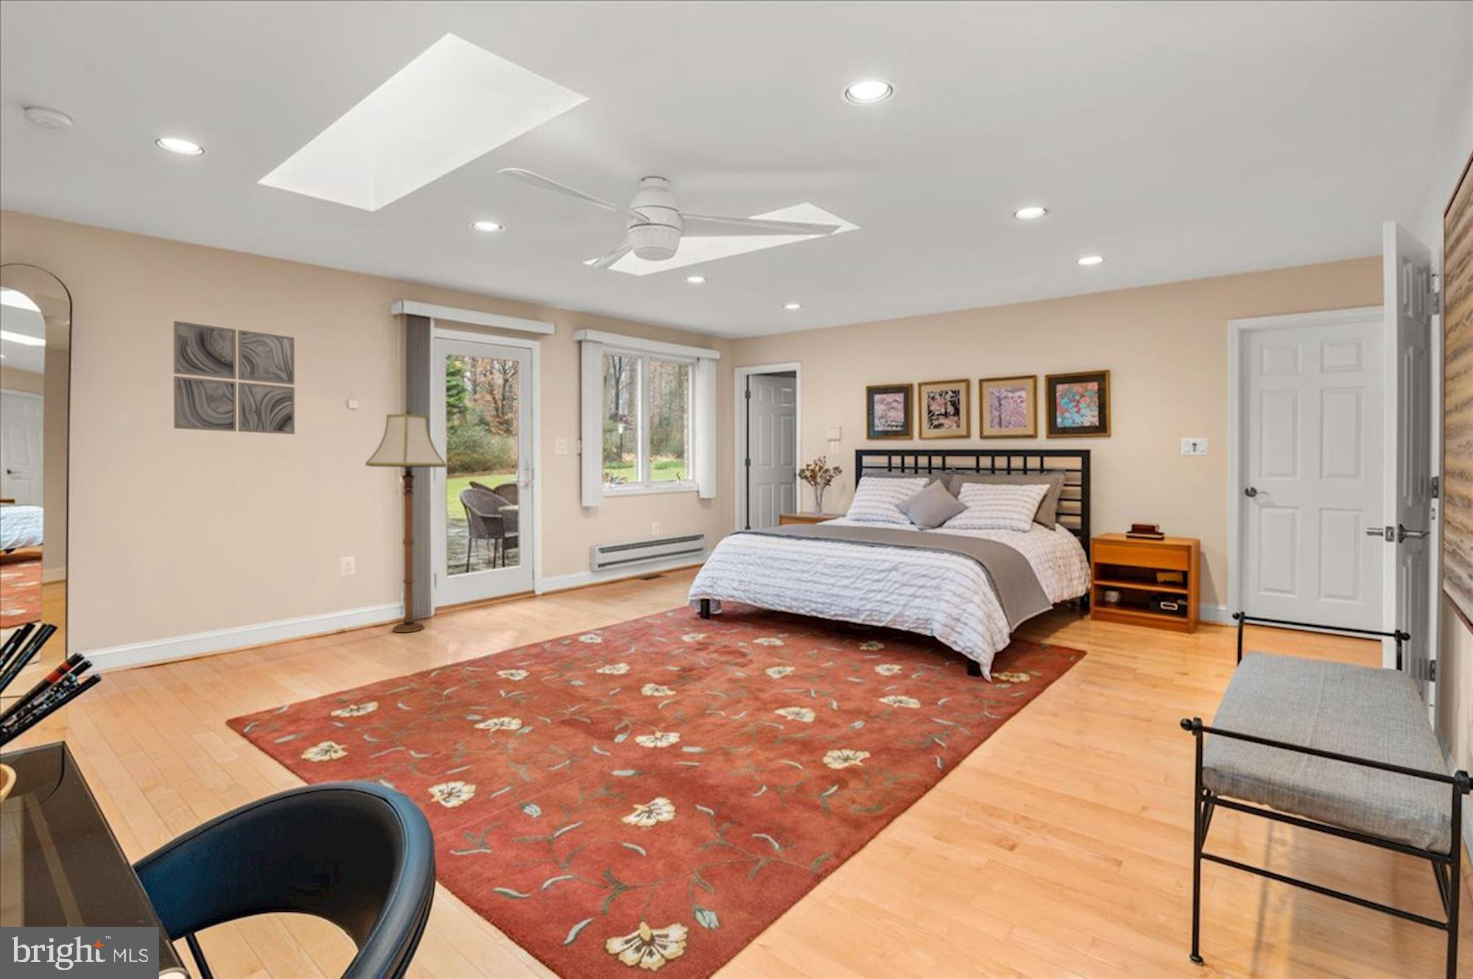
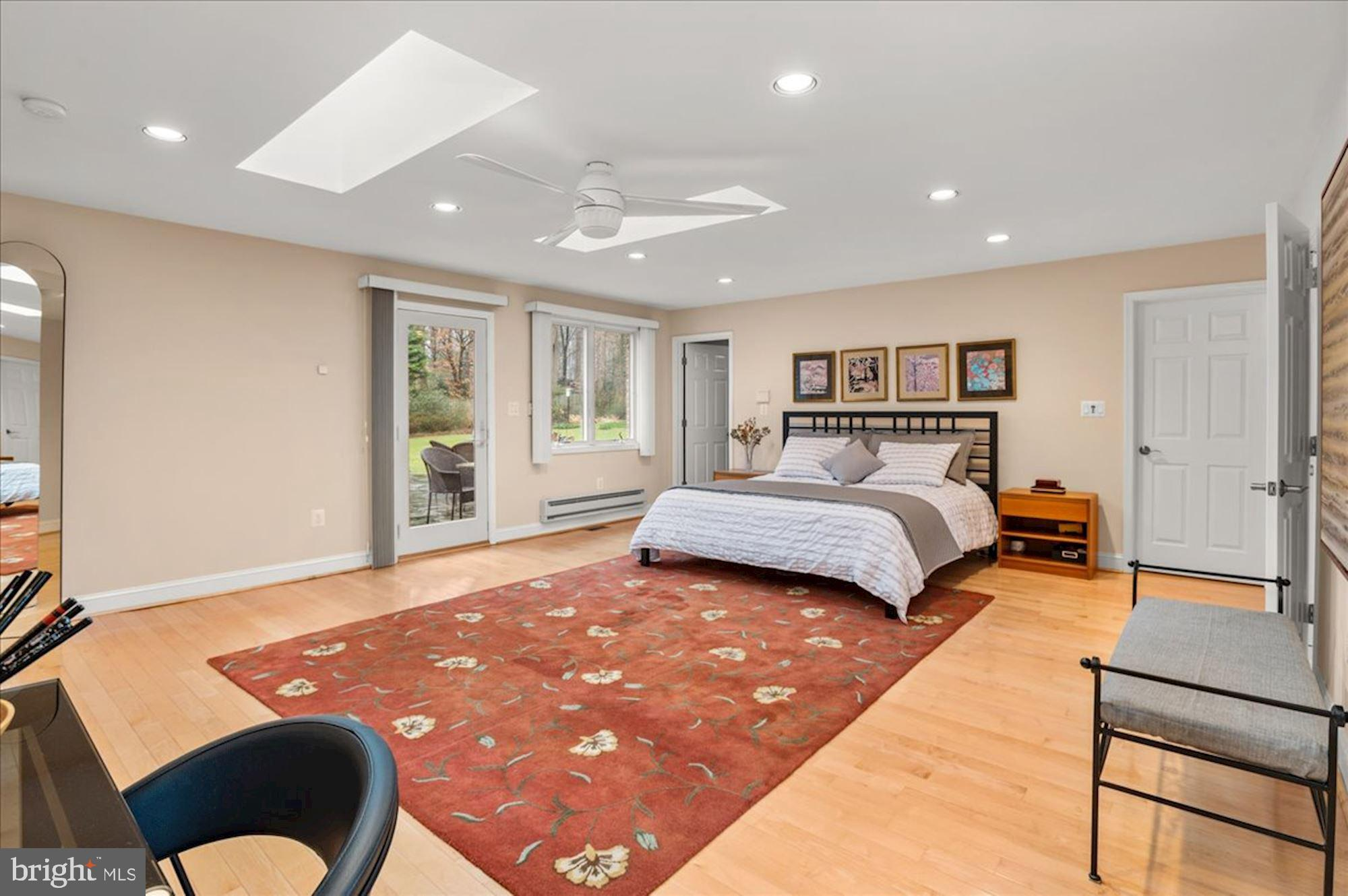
- wall art (238, 379)
- floor lamp (408, 519)
